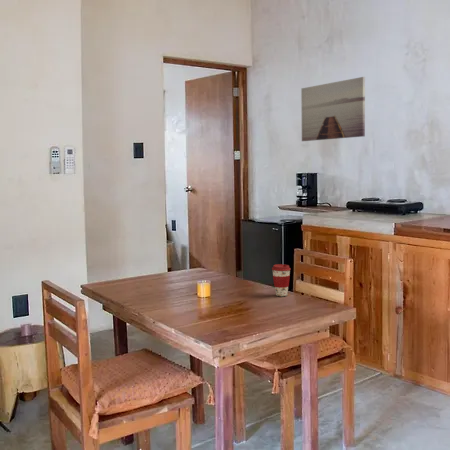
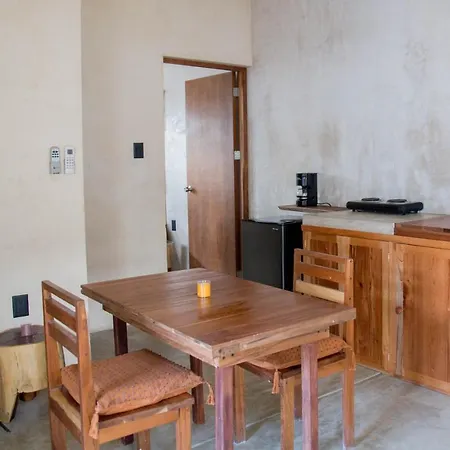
- wall art (331, 111)
- coffee cup (281, 280)
